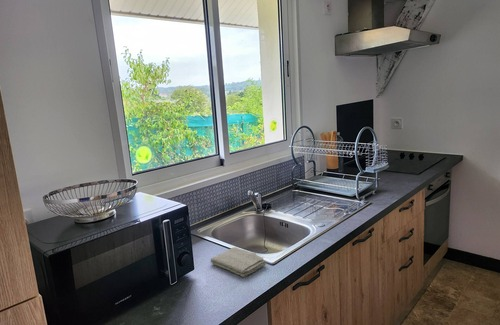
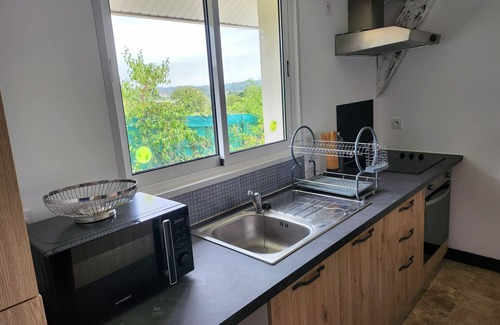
- washcloth (238, 260)
